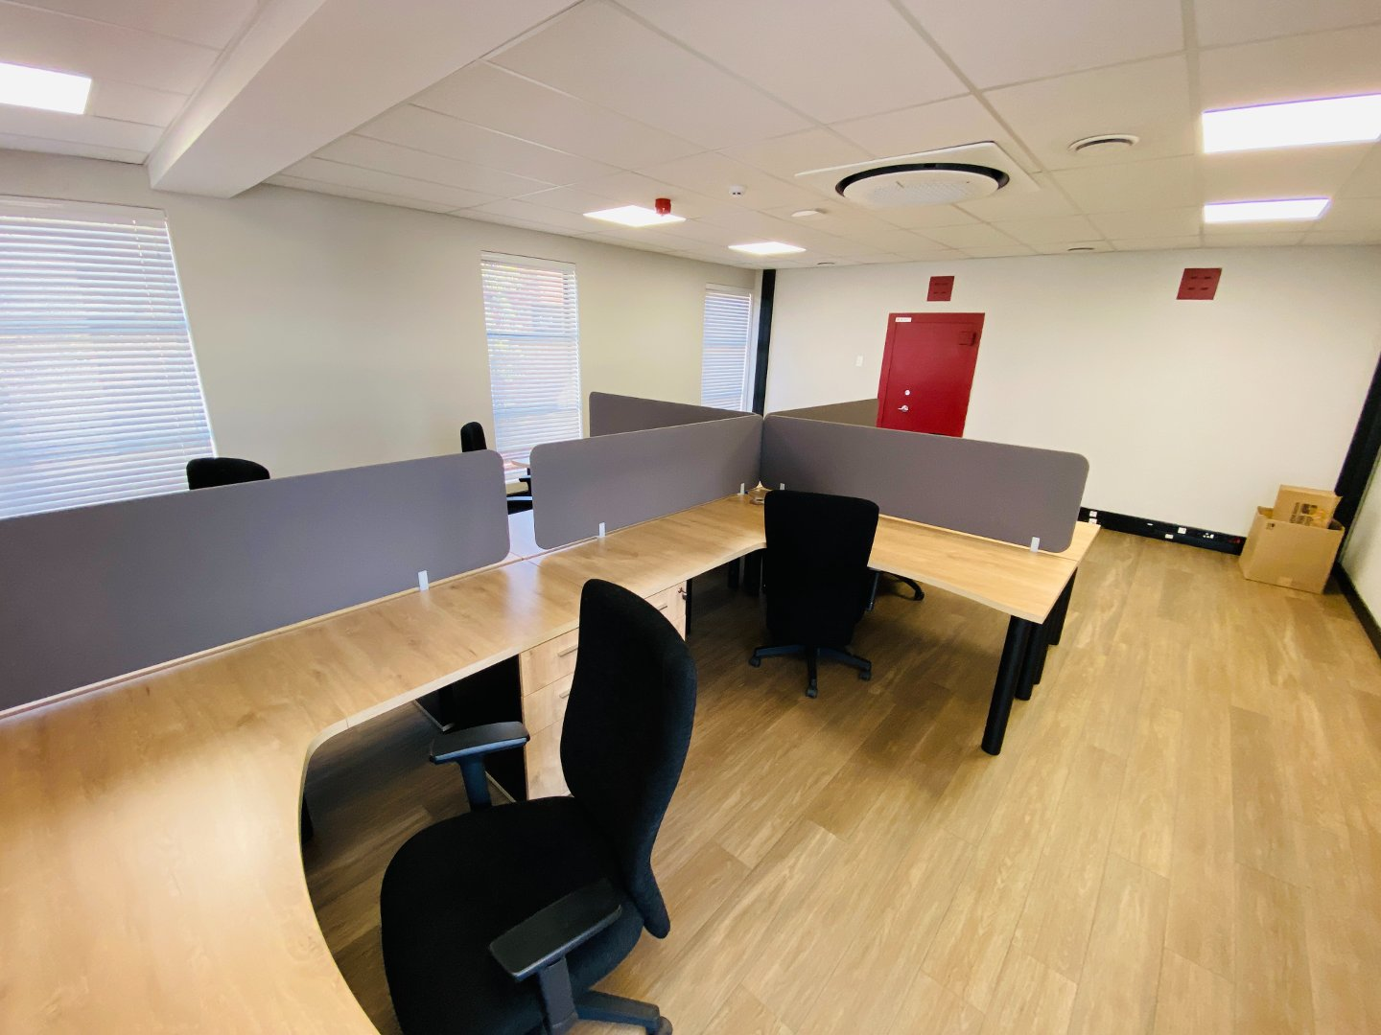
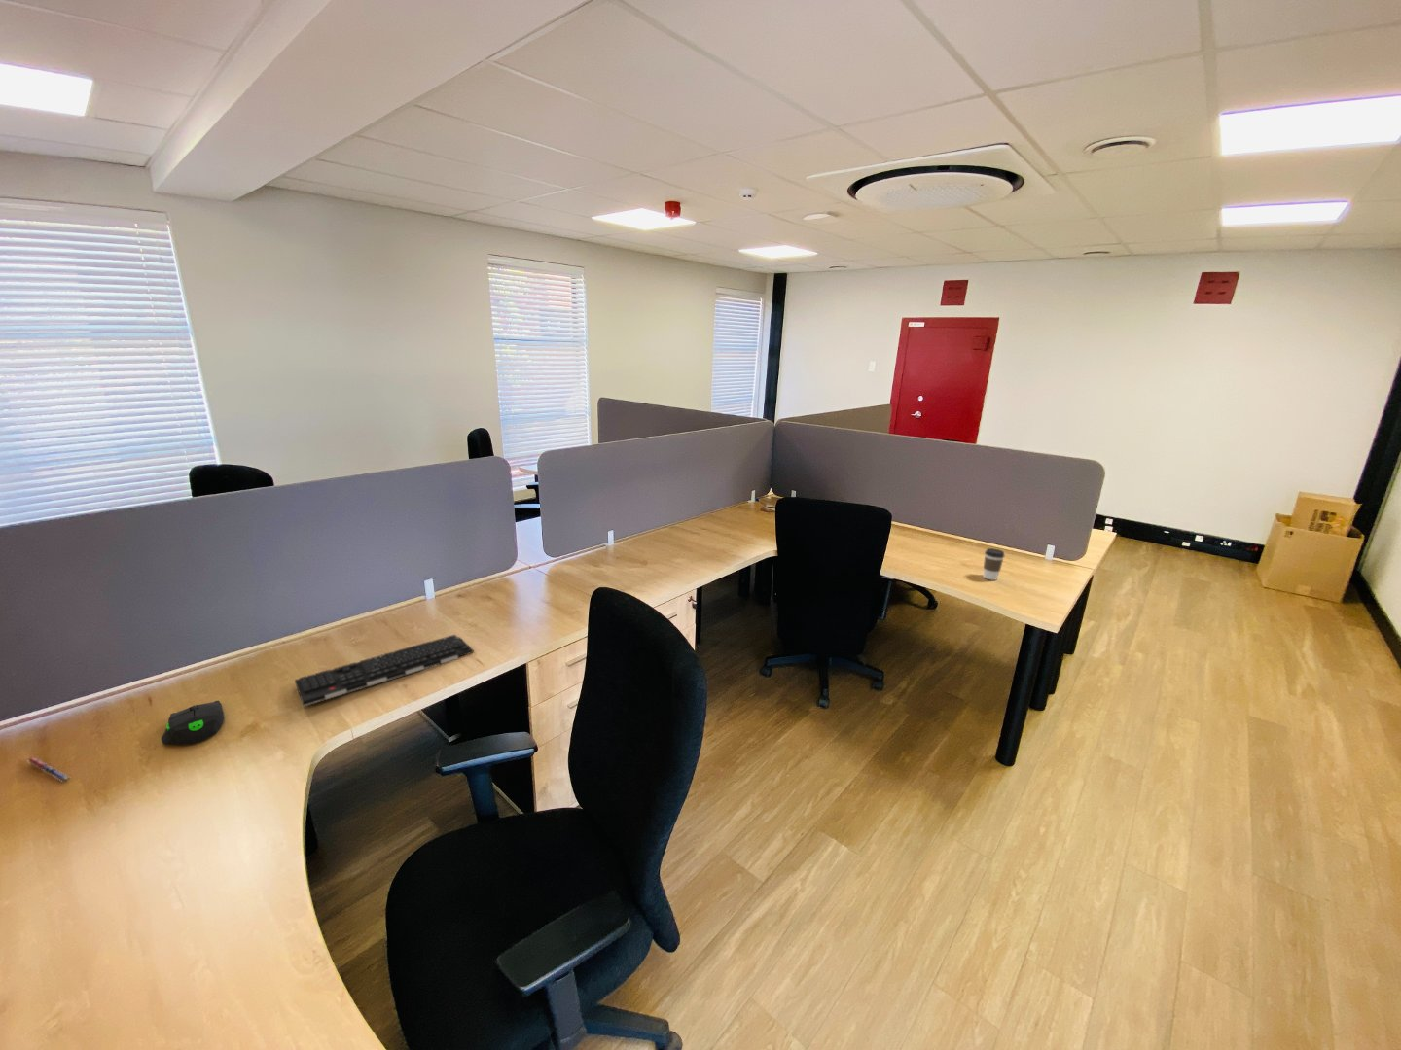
+ computer mouse (192, 718)
+ pen (47, 768)
+ coffee cup (993, 564)
+ keyboard (389, 664)
